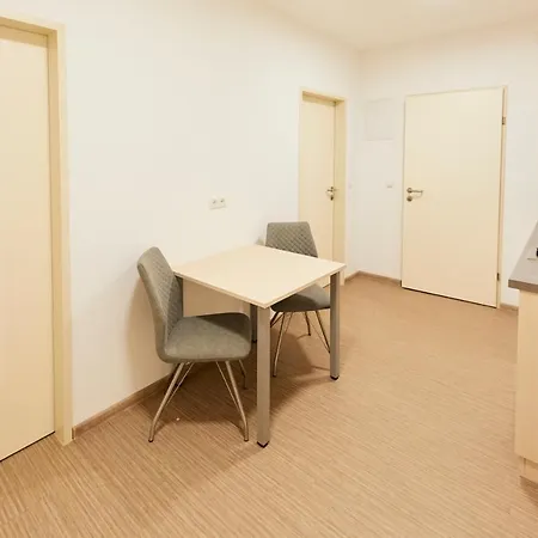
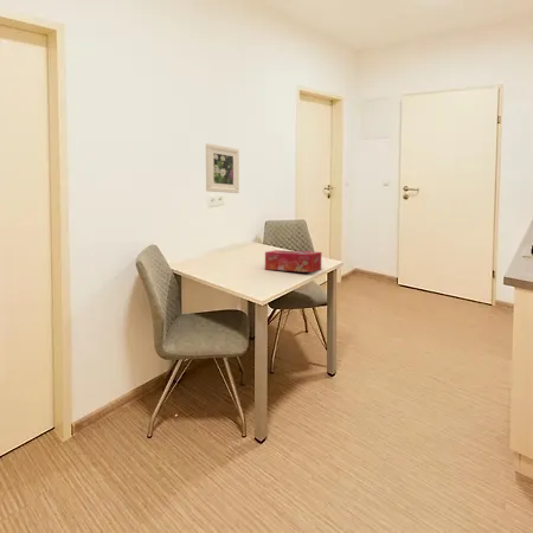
+ tissue box (293, 261)
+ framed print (223, 169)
